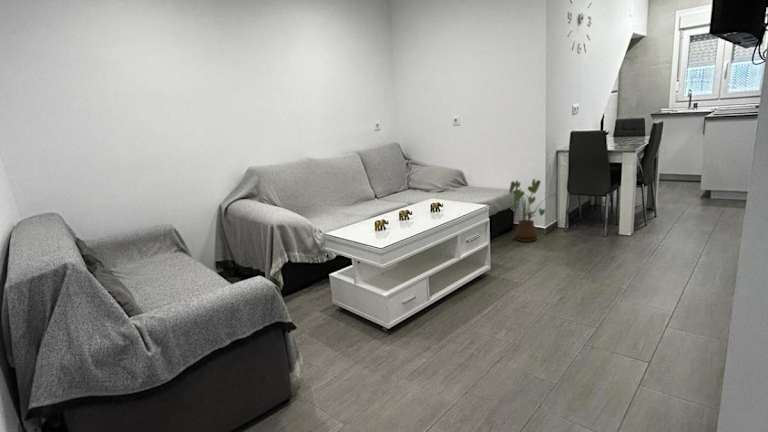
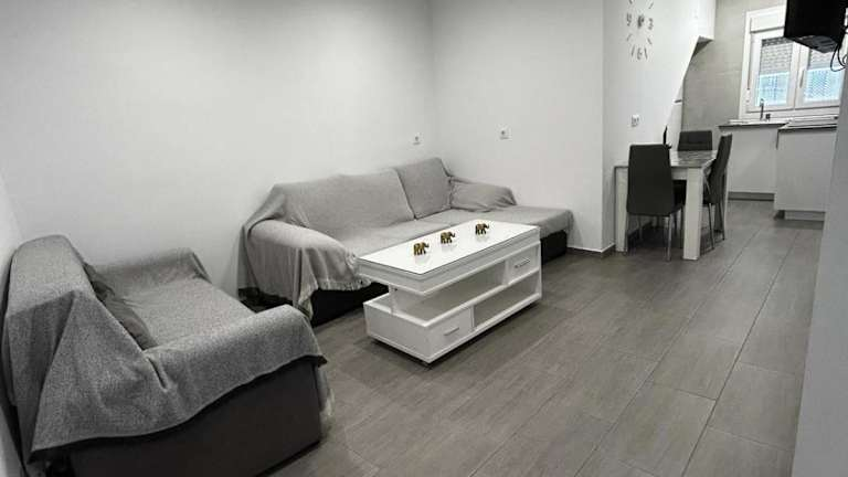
- house plant (530, 210)
